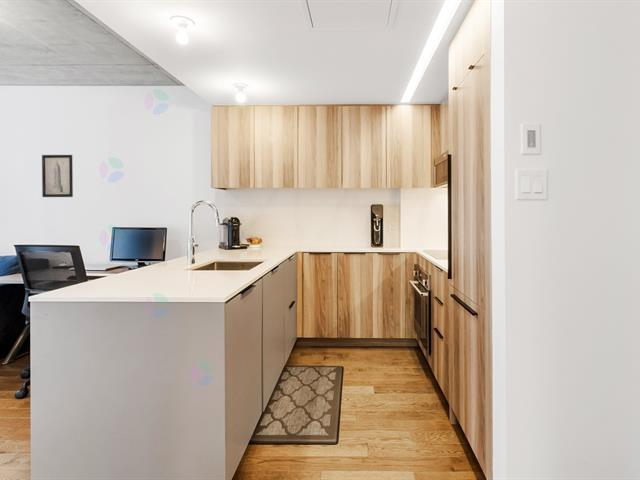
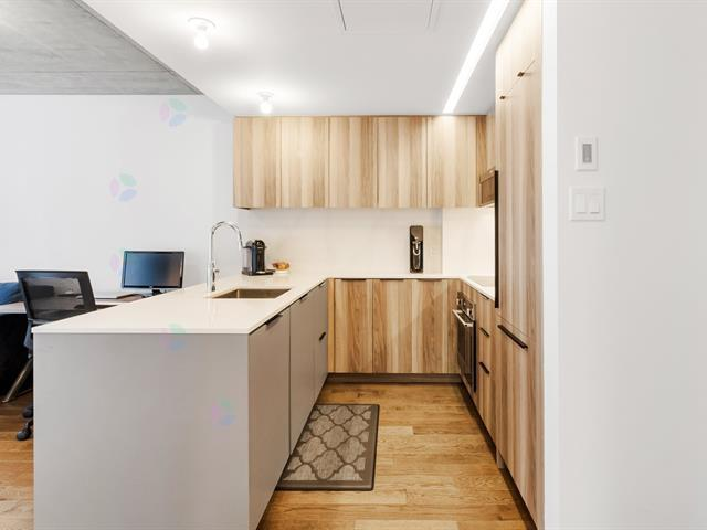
- wall art (57, 176)
